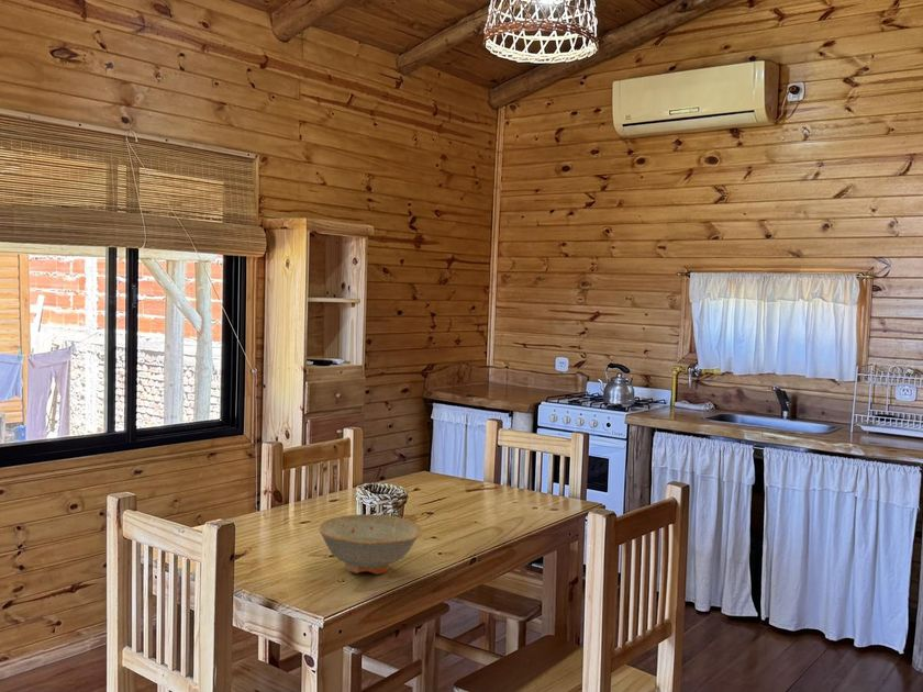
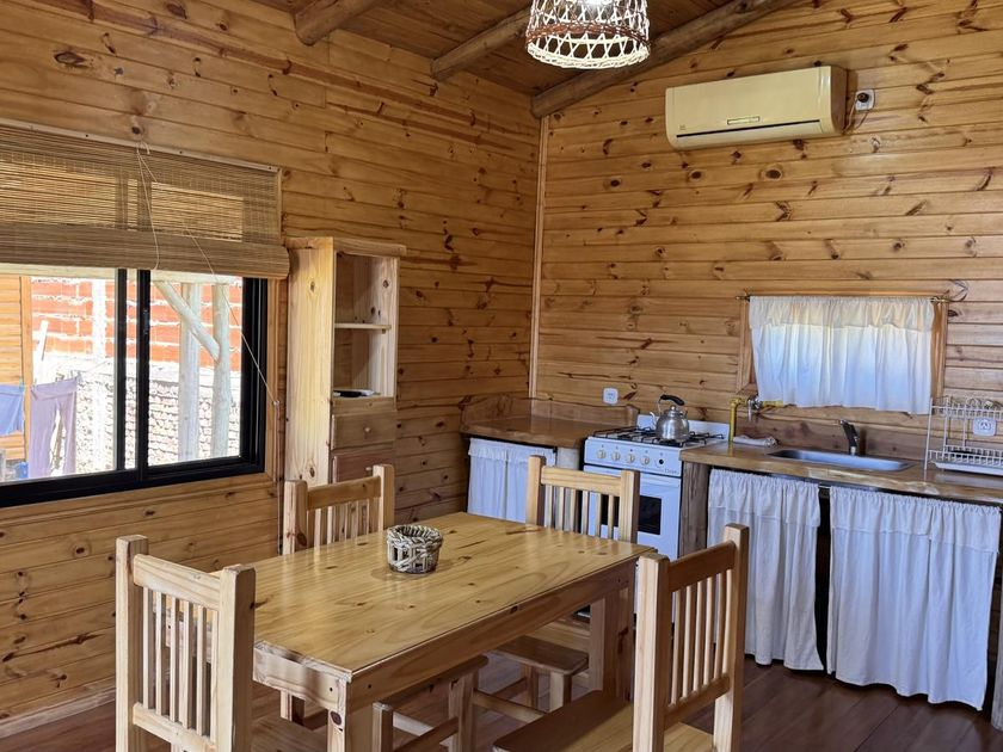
- dish (370, 547)
